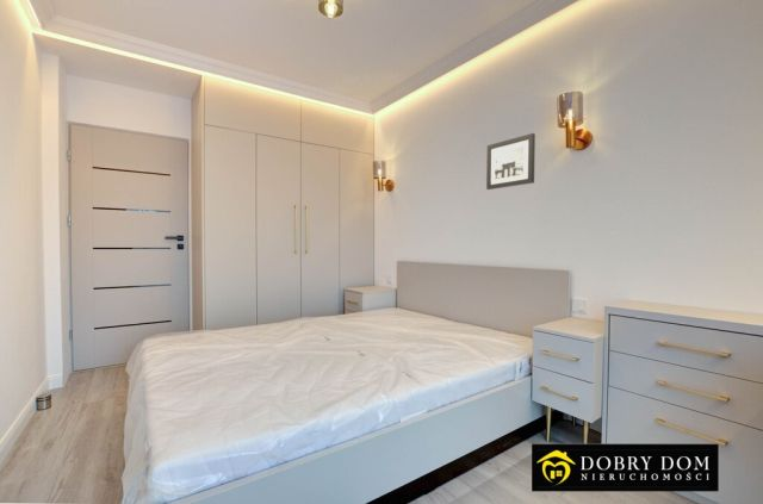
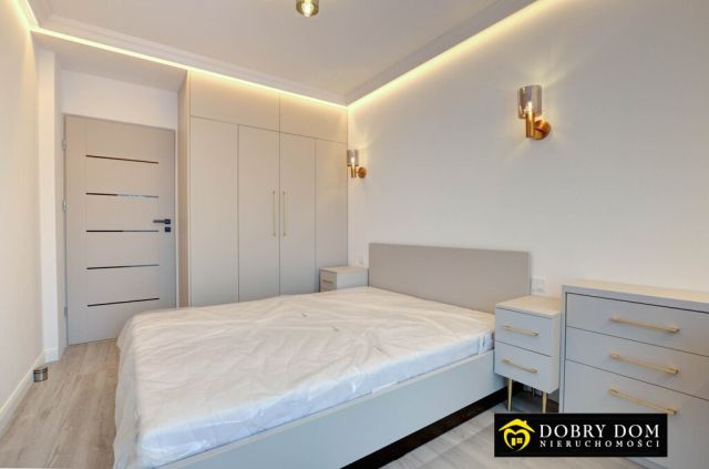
- wall art (509, 163)
